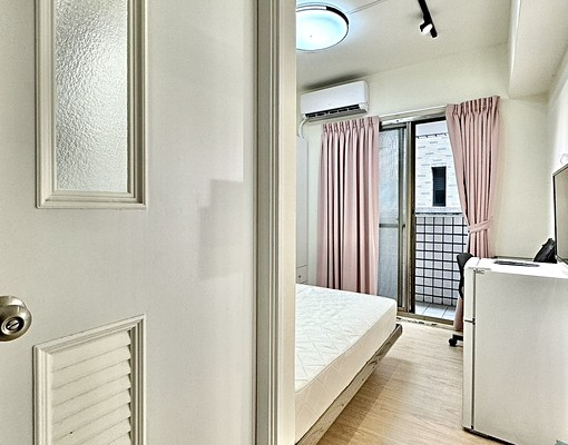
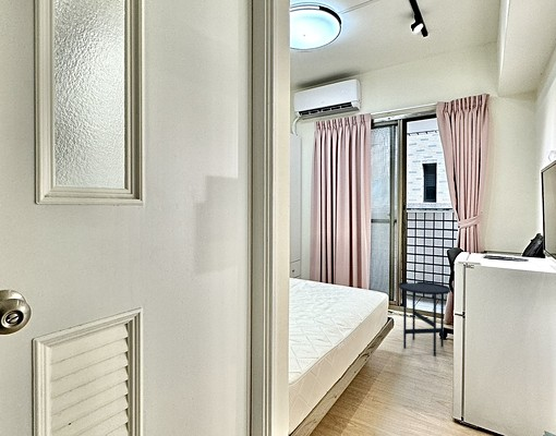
+ side table (423, 316)
